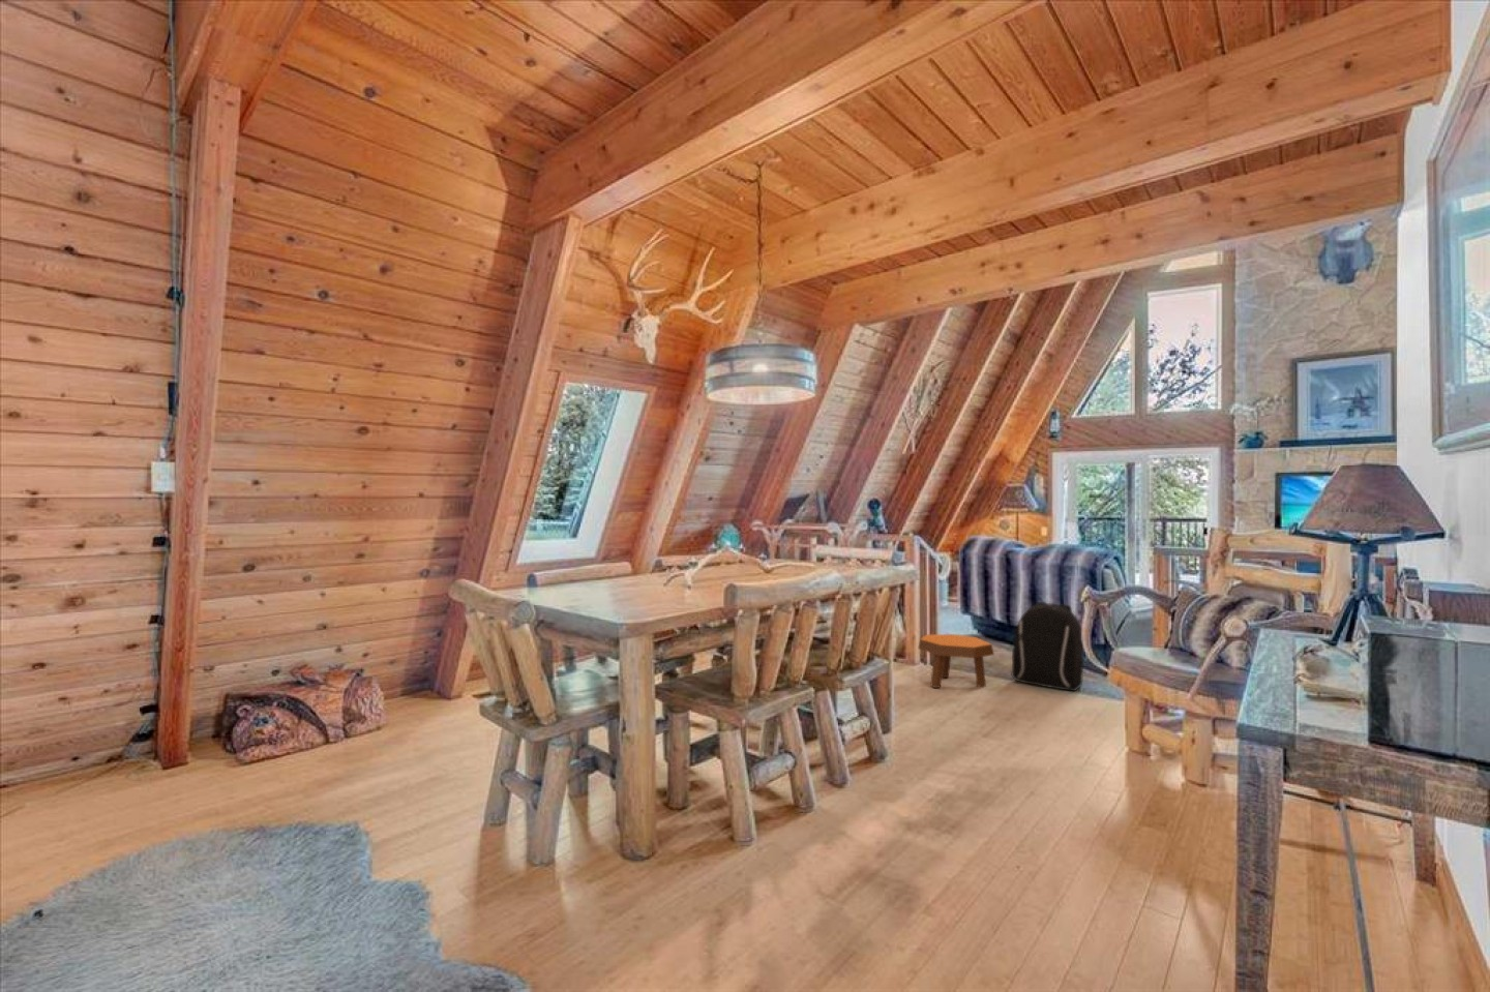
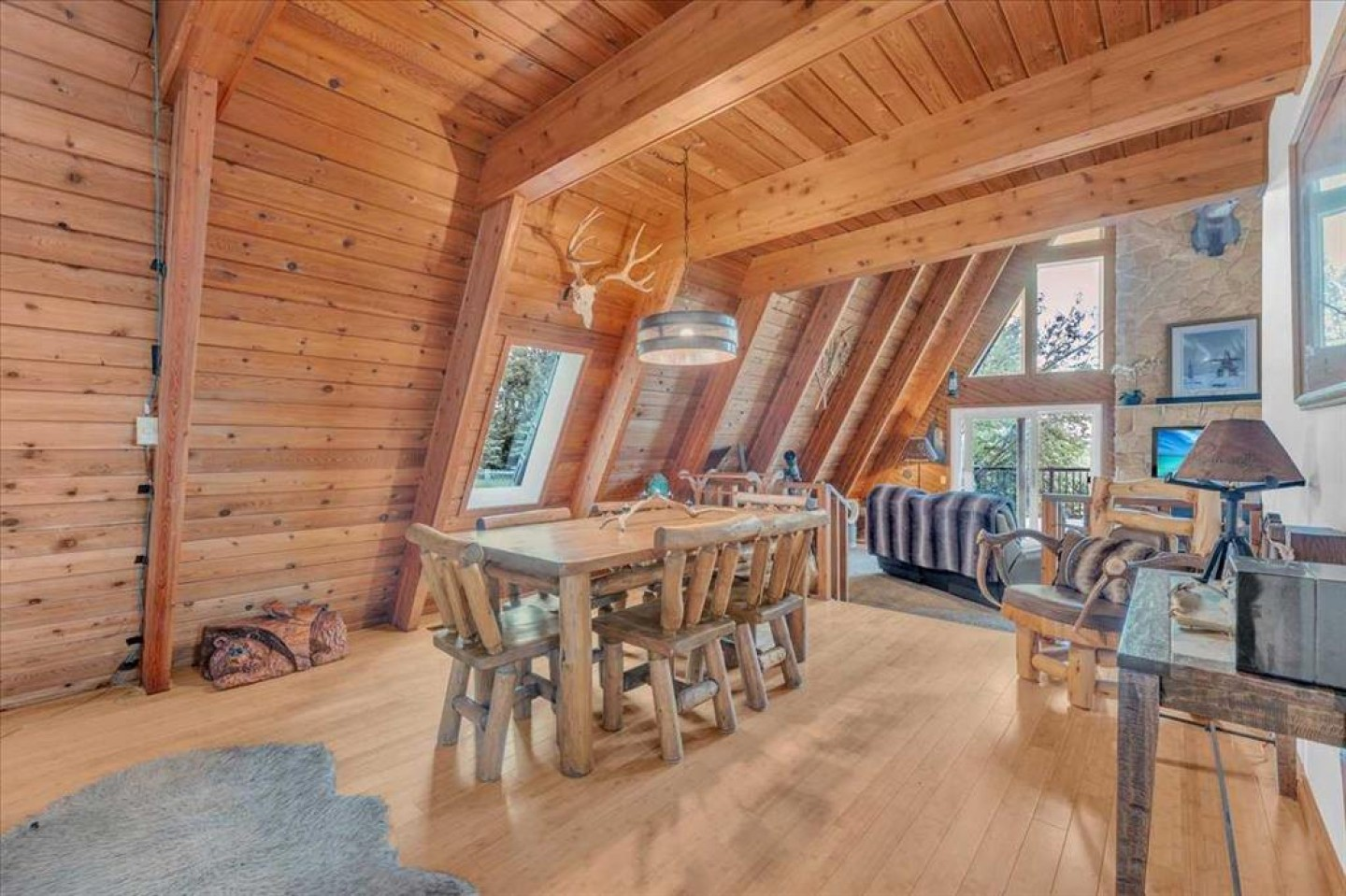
- backpack (1048, 643)
- footstool (954, 655)
